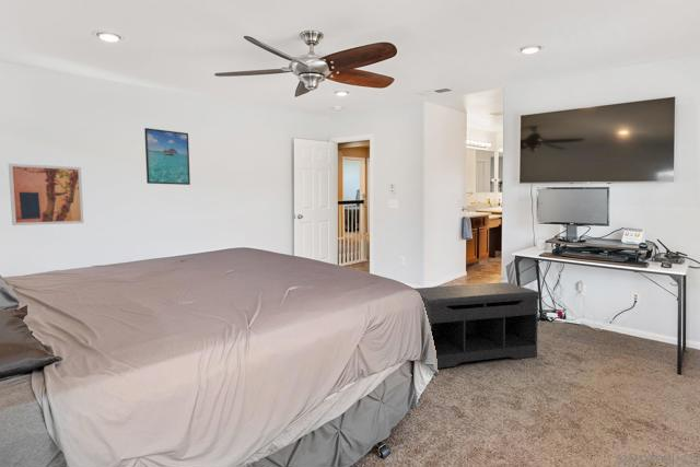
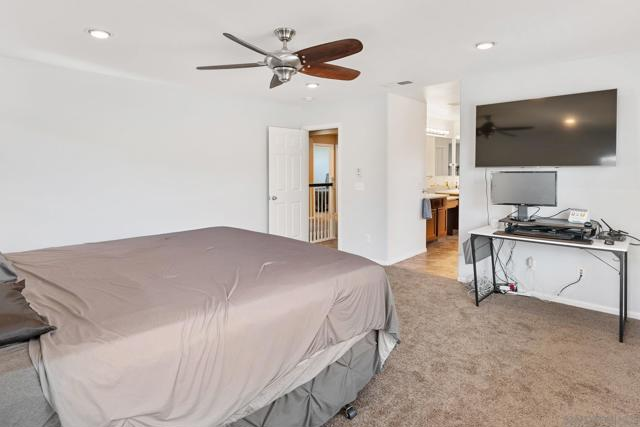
- bench (470, 322)
- wall art (47, 195)
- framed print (167, 157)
